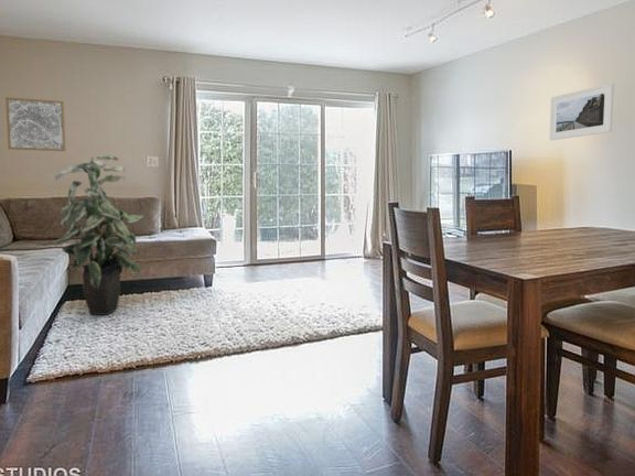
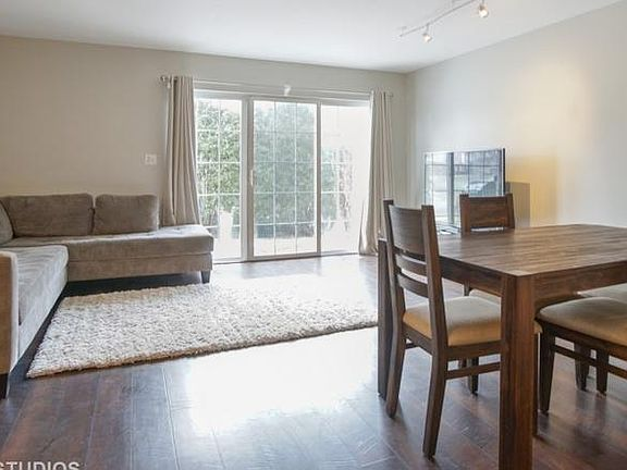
- indoor plant (103, 235)
- wall art (36, 125)
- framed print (579, 113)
